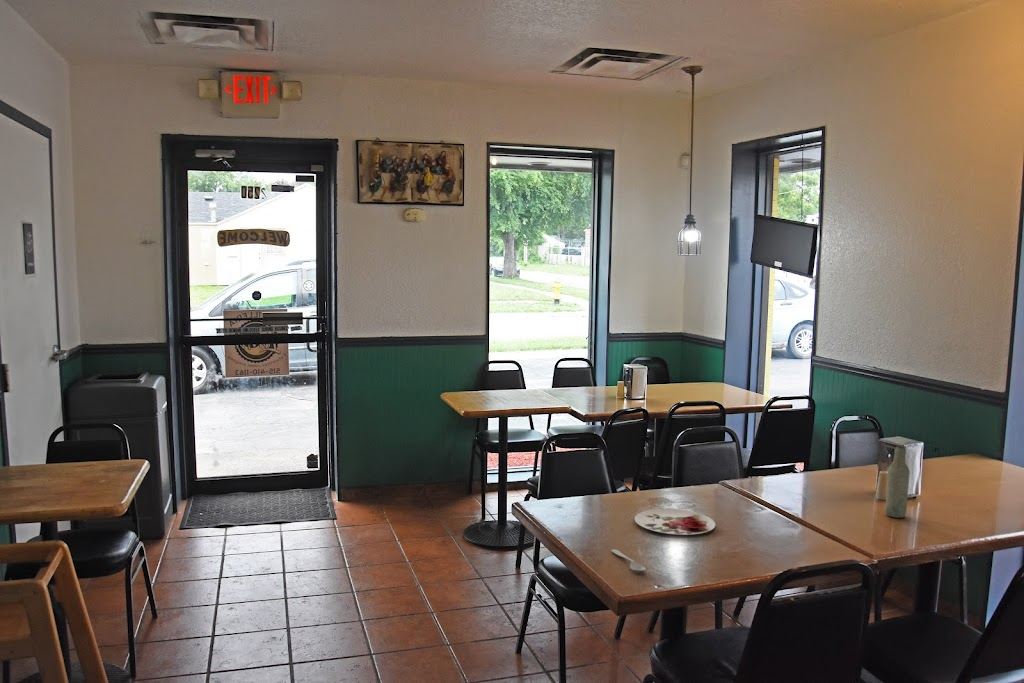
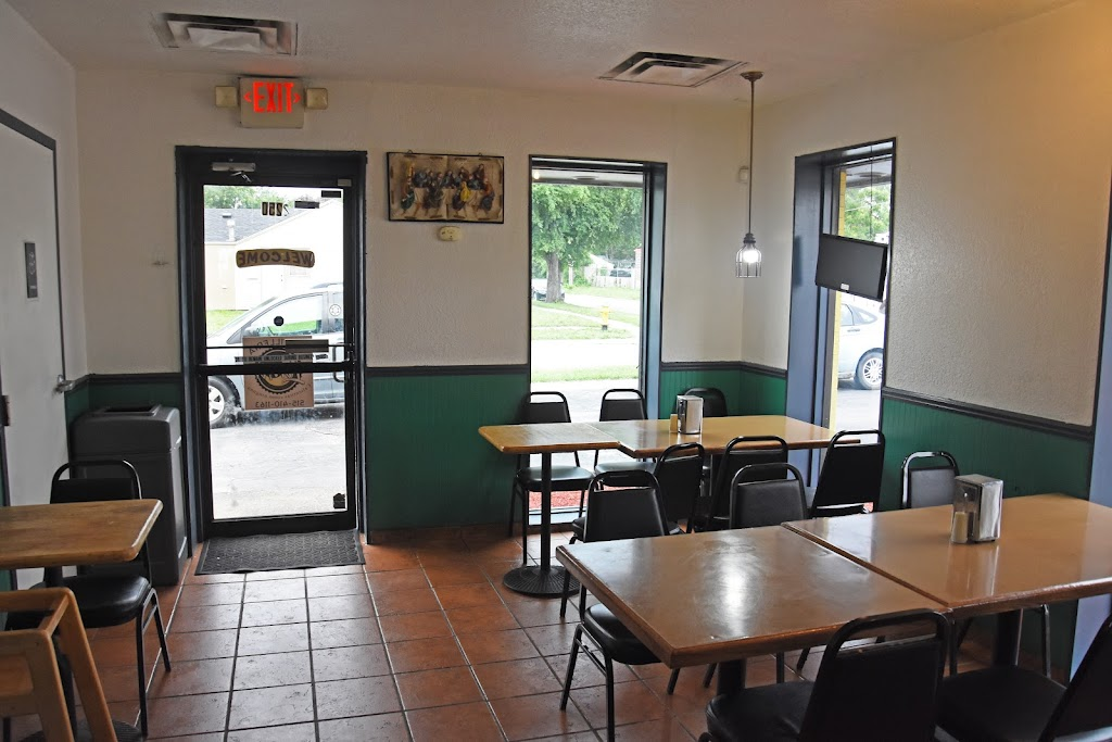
- plate (674, 520)
- bottle (897, 481)
- spoon (628, 559)
